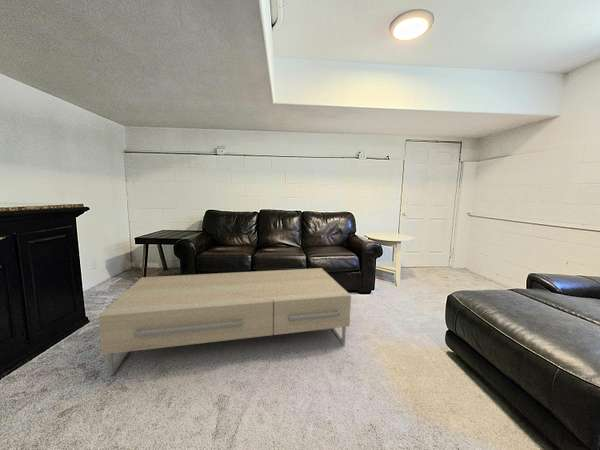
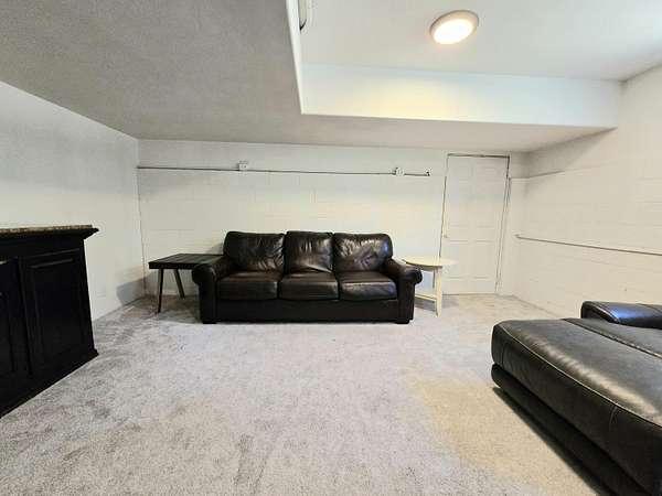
- coffee table (239, 310)
